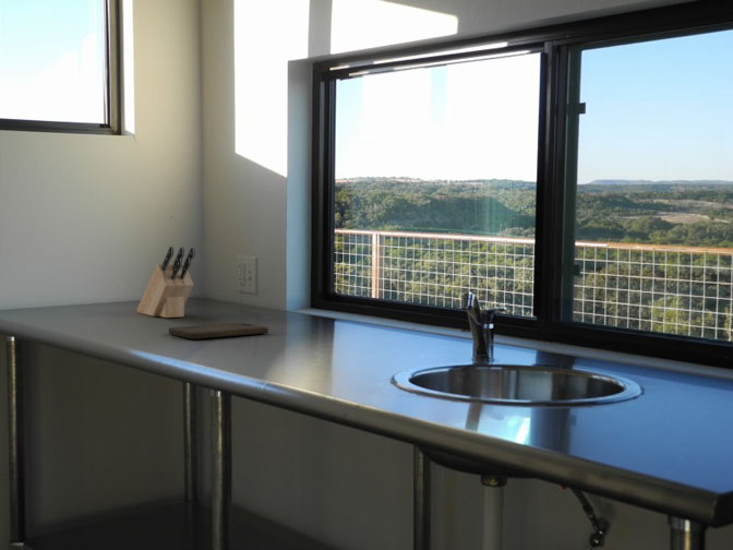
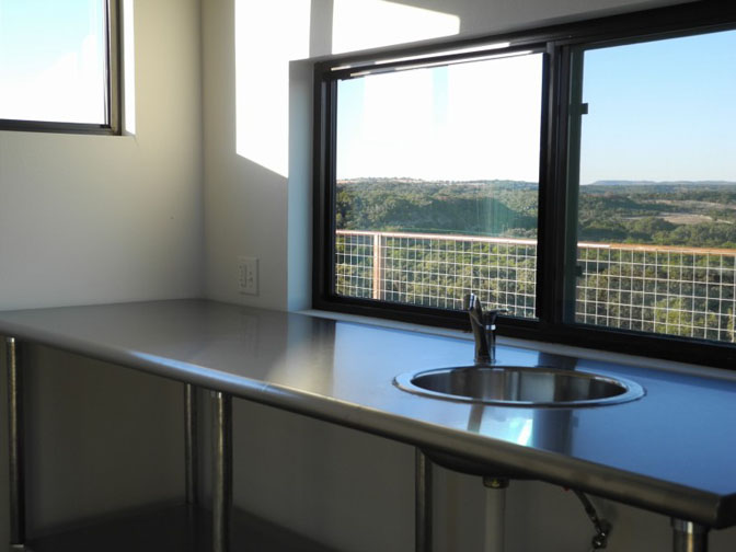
- knife block (167, 280)
- cutting board (218, 330)
